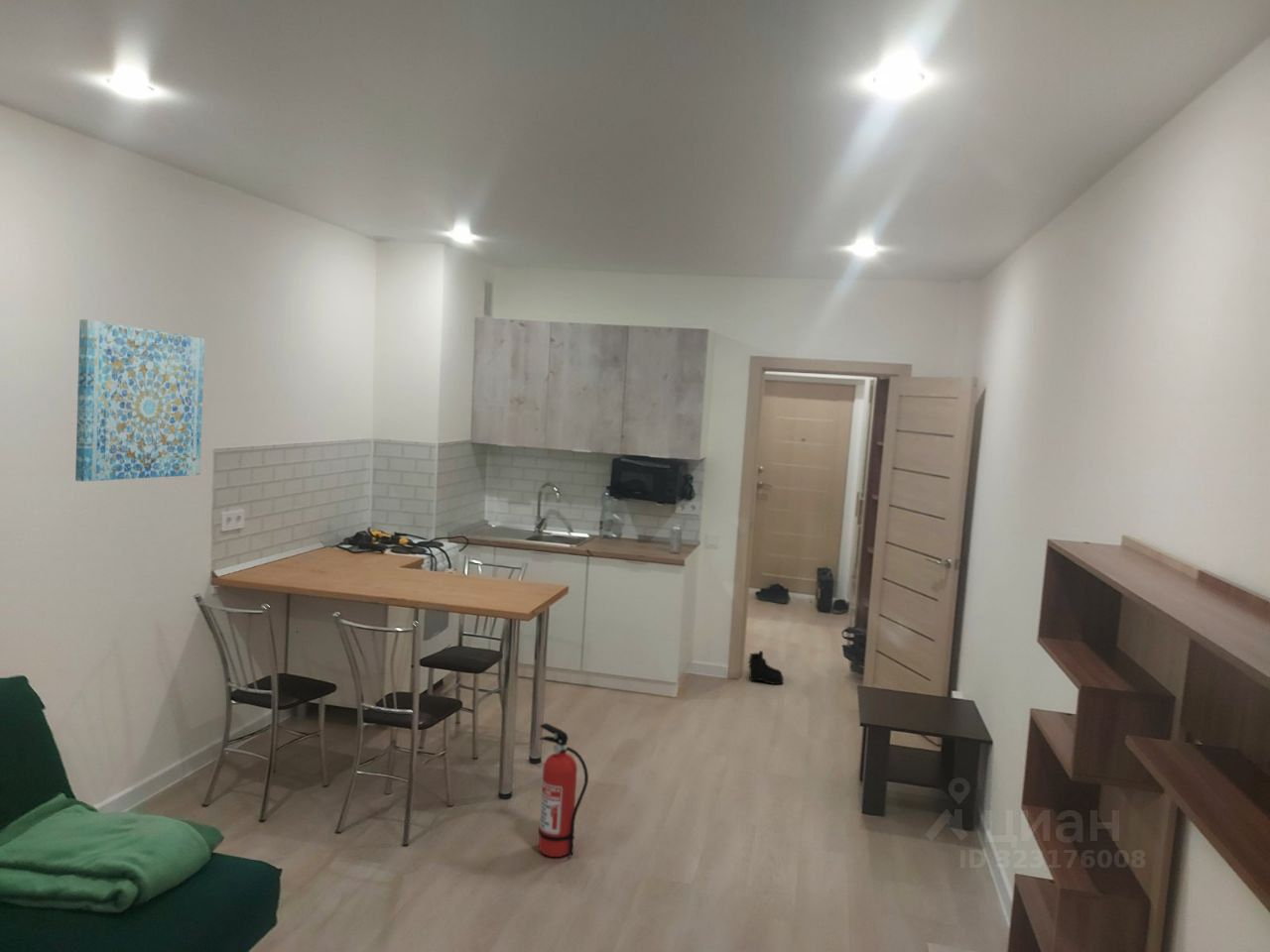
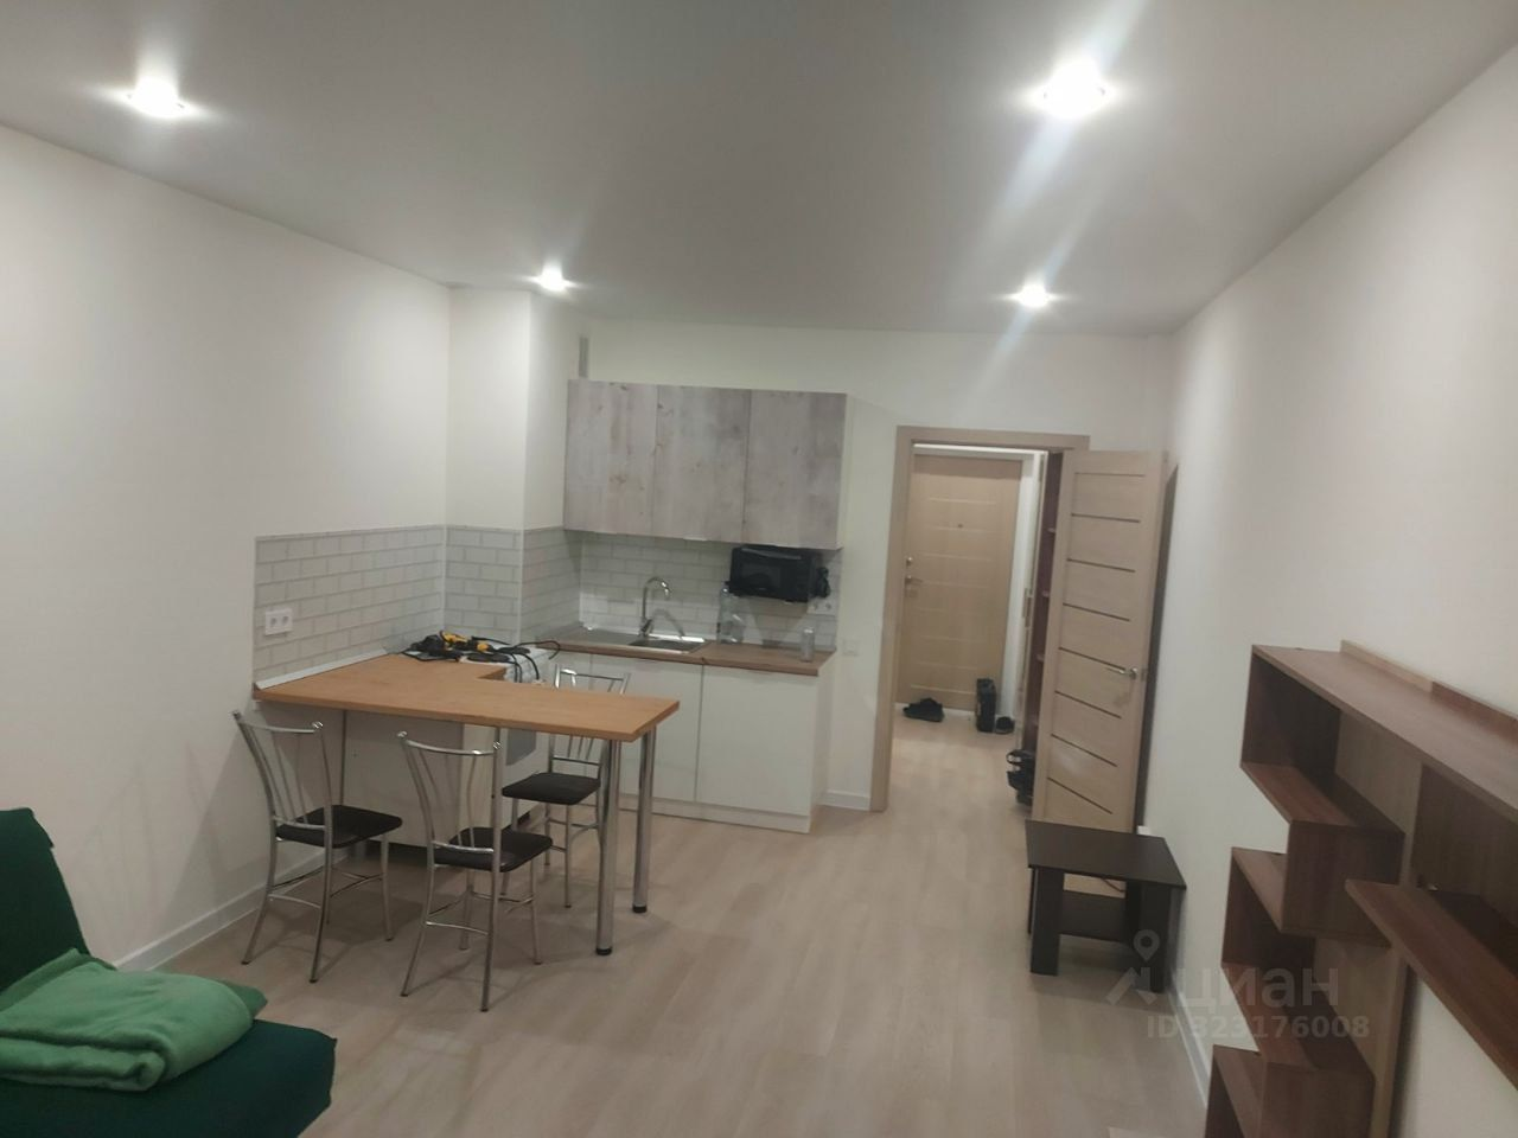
- boots (766, 666)
- fire extinguisher (562, 791)
- wall art (145, 404)
